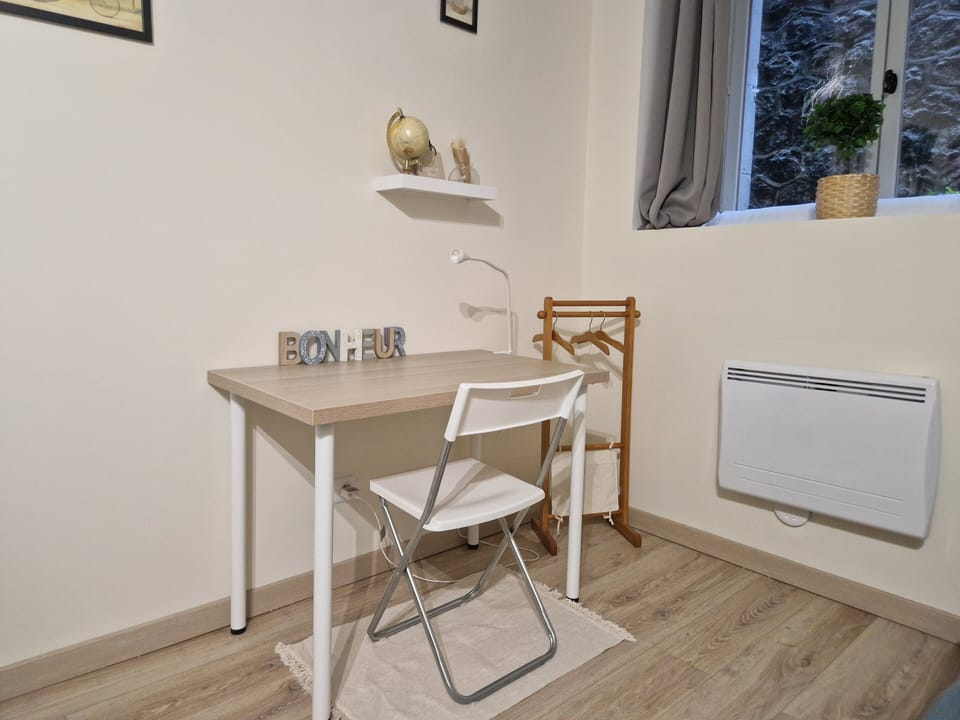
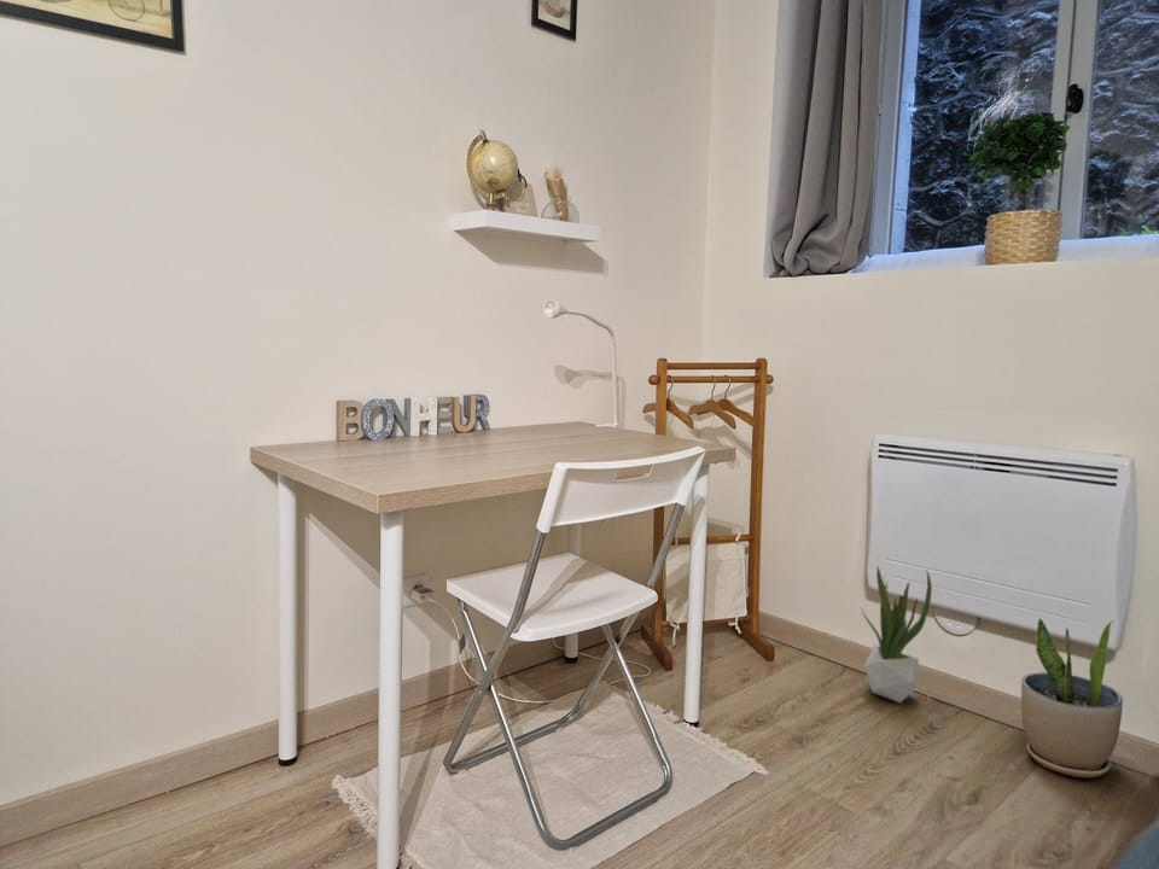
+ potted plant (897, 631)
+ potted plant (1071, 684)
